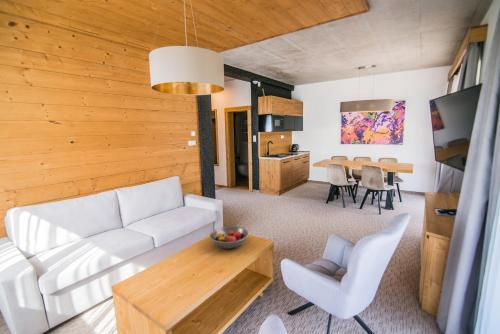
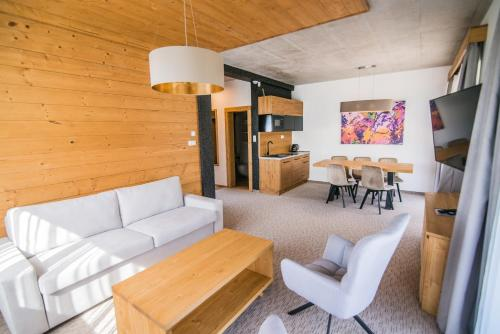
- fruit bowl (229, 237)
